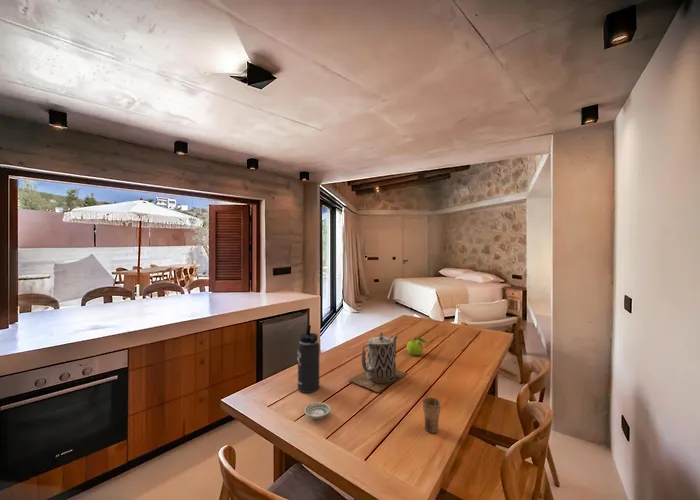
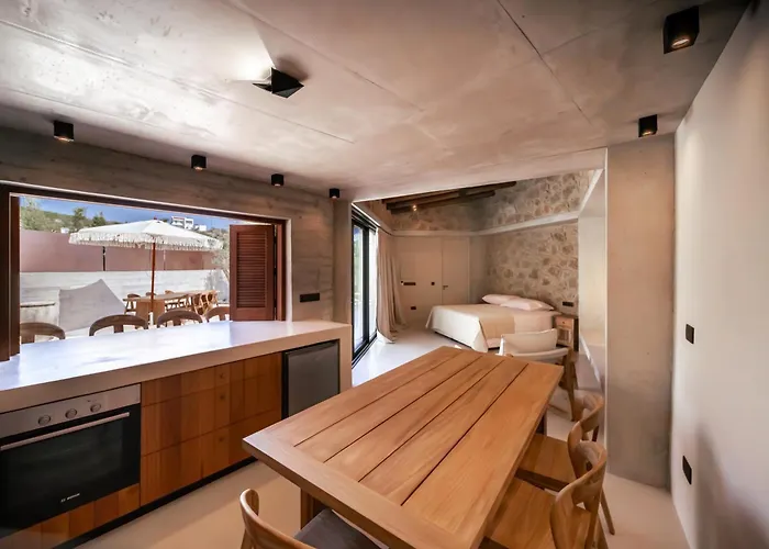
- teapot (378, 354)
- saucer (317, 412)
- cup (431, 411)
- fruit (417, 346)
- thermos bottle (309, 357)
